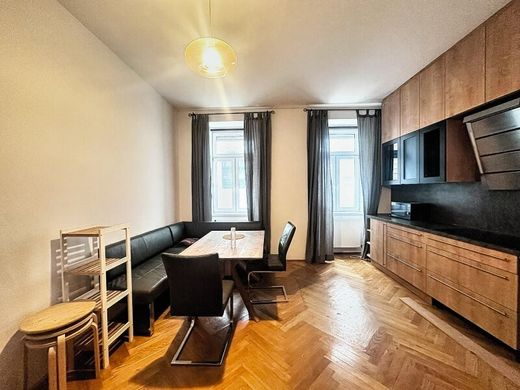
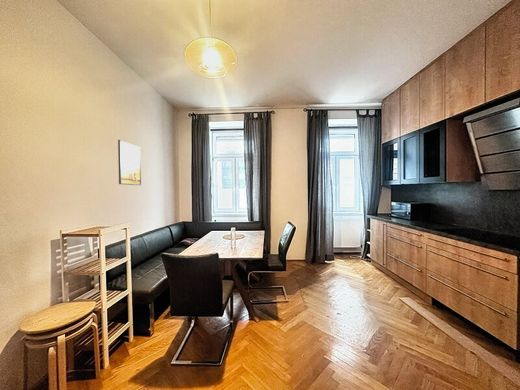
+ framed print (130, 164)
